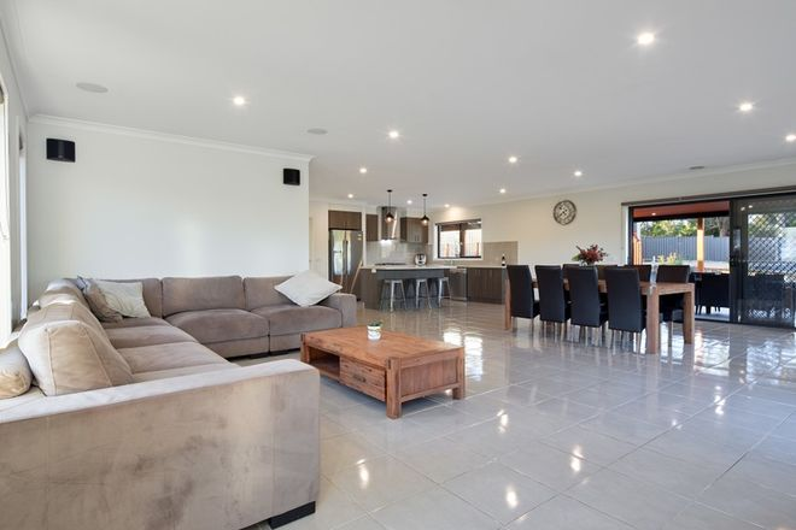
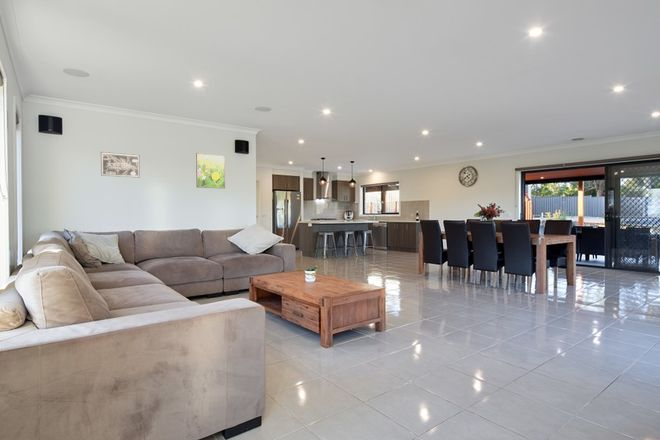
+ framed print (211, 171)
+ wall art (120, 165)
